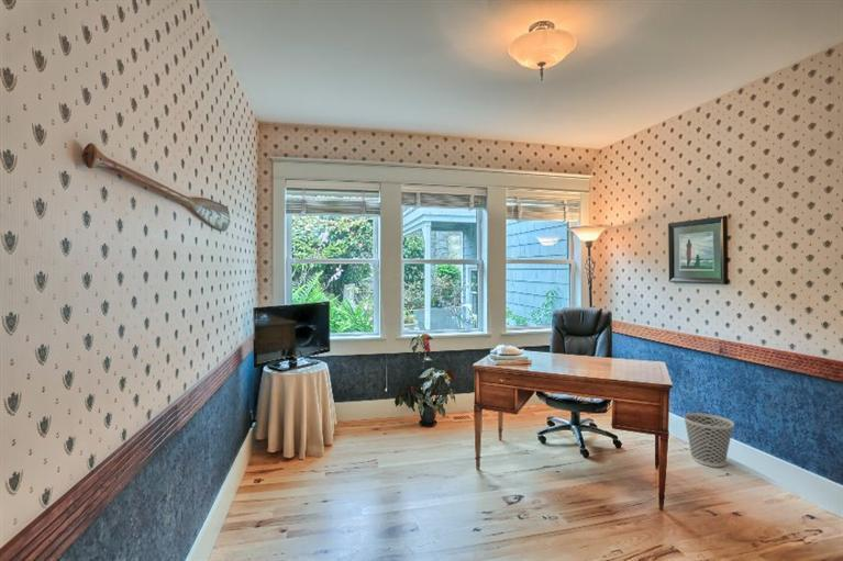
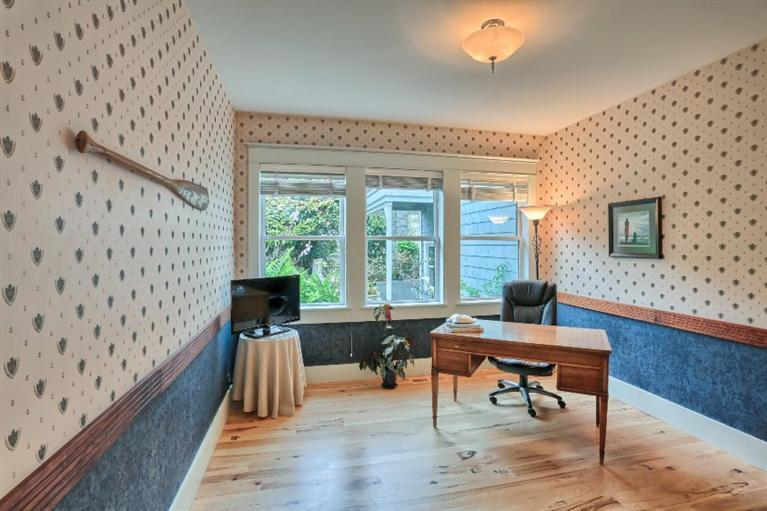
- wastebasket (708, 439)
